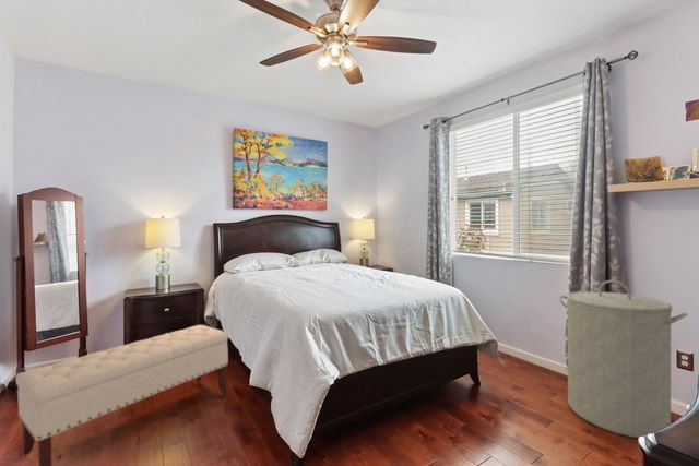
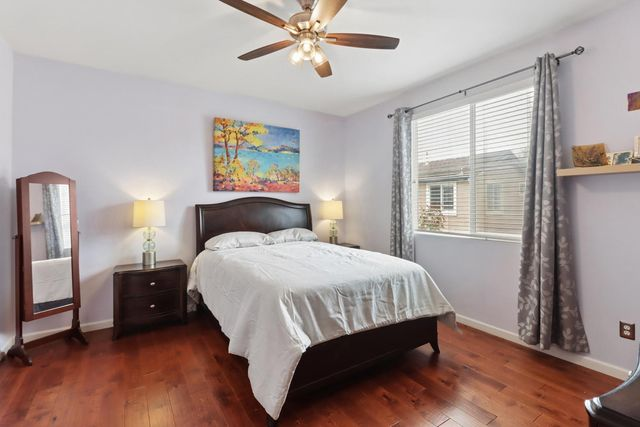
- bench (139, 383)
- laundry hamper (615, 347)
